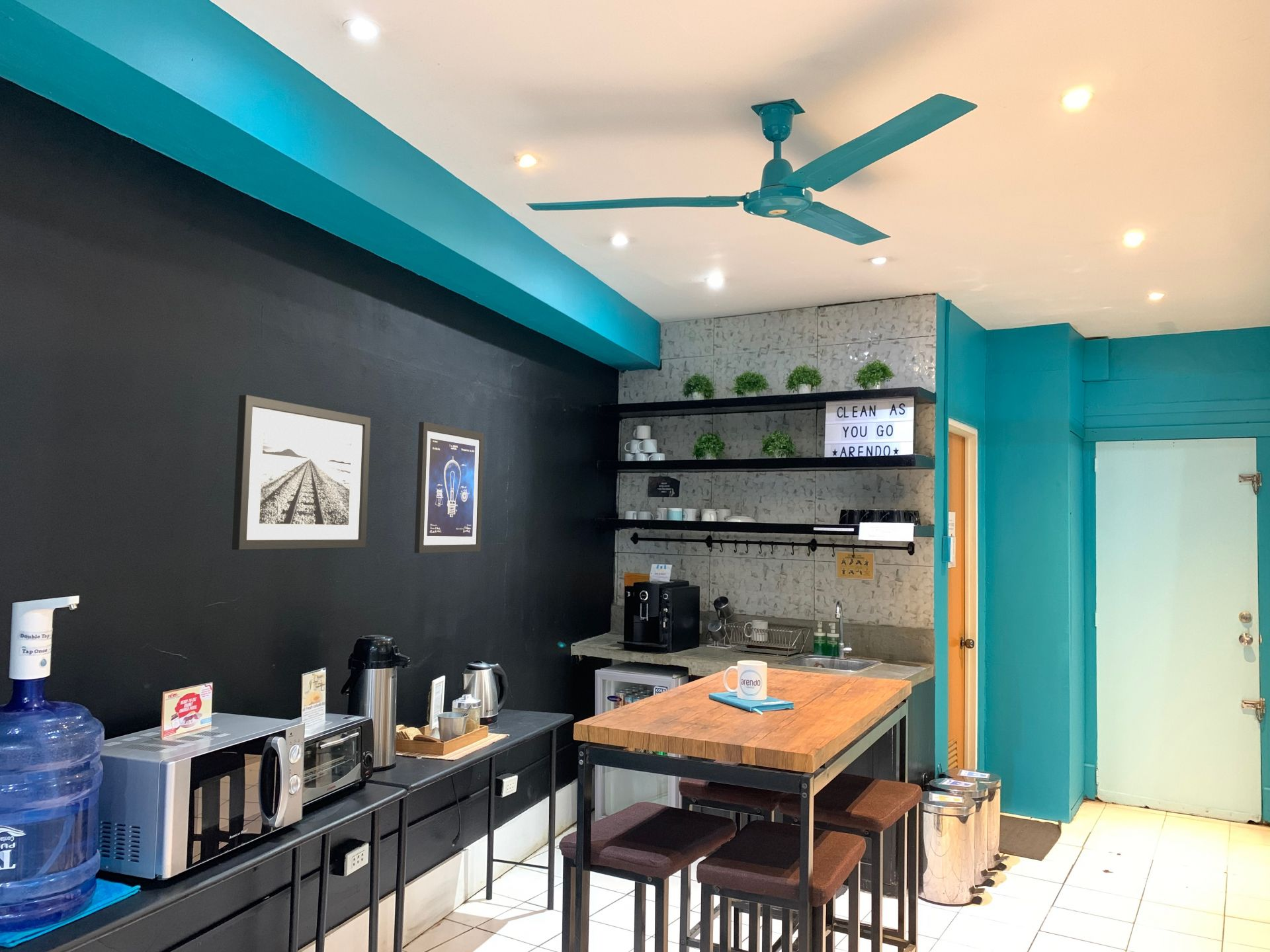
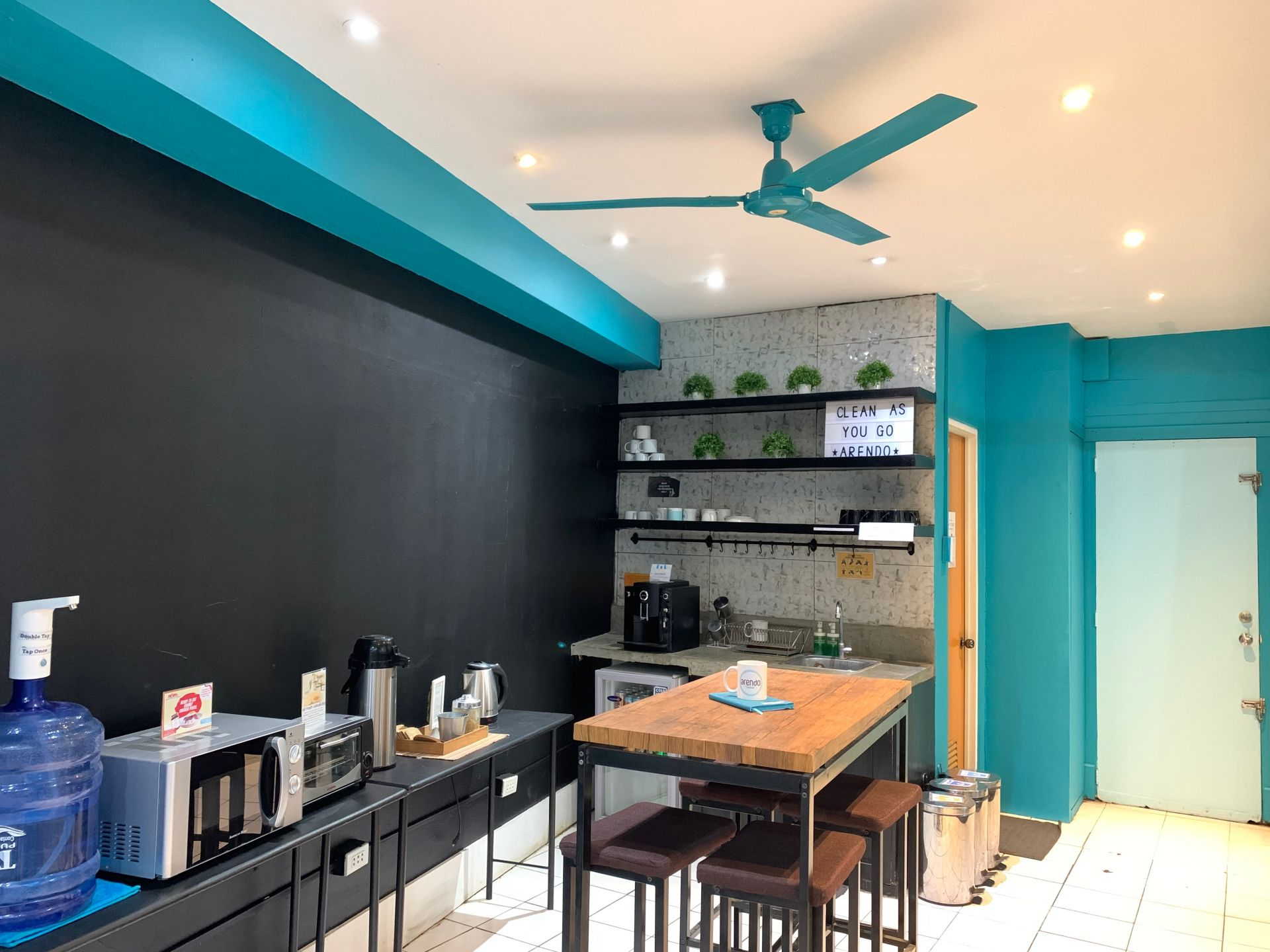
- wall art (308, 477)
- wall art (451, 489)
